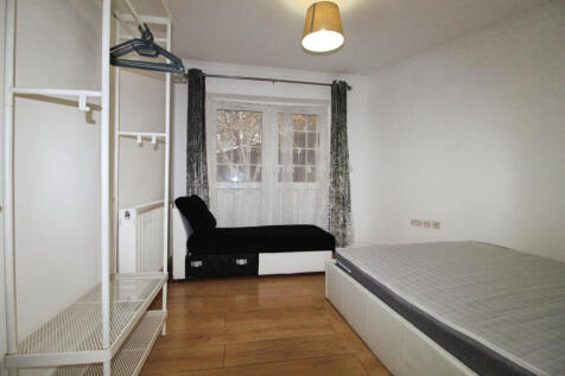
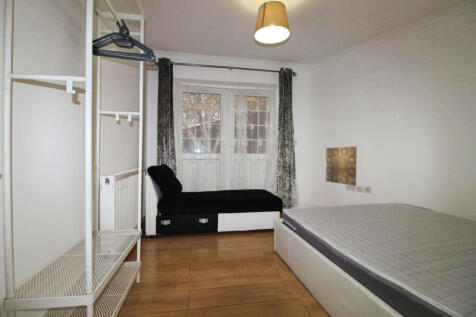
+ wall art (340, 165)
